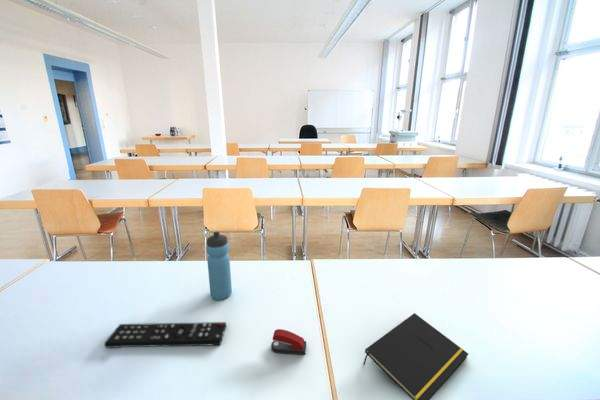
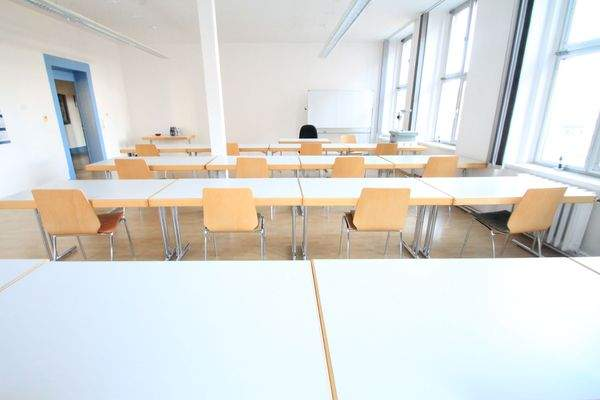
- stapler (288, 340)
- water bottle (219, 264)
- notepad (417, 353)
- remote control (168, 333)
